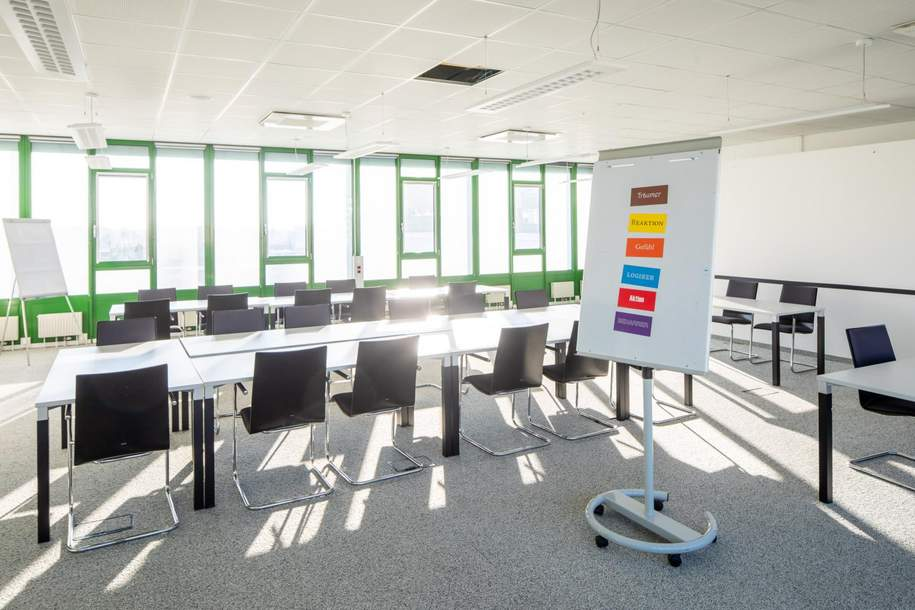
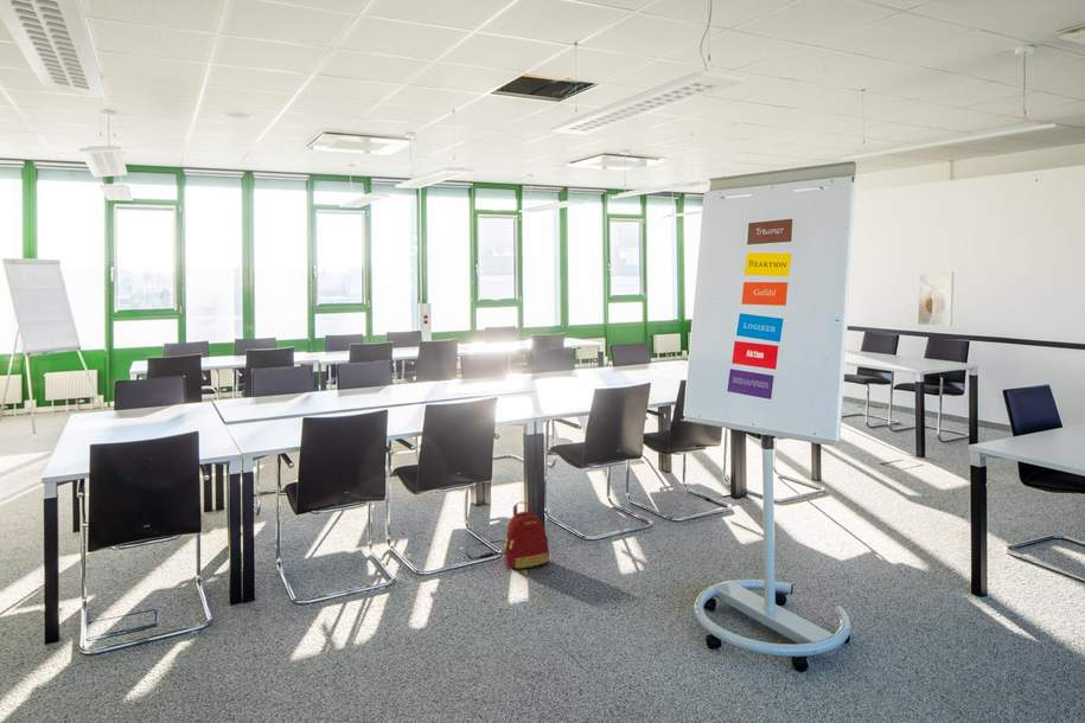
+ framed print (934, 299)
+ backpack (525, 533)
